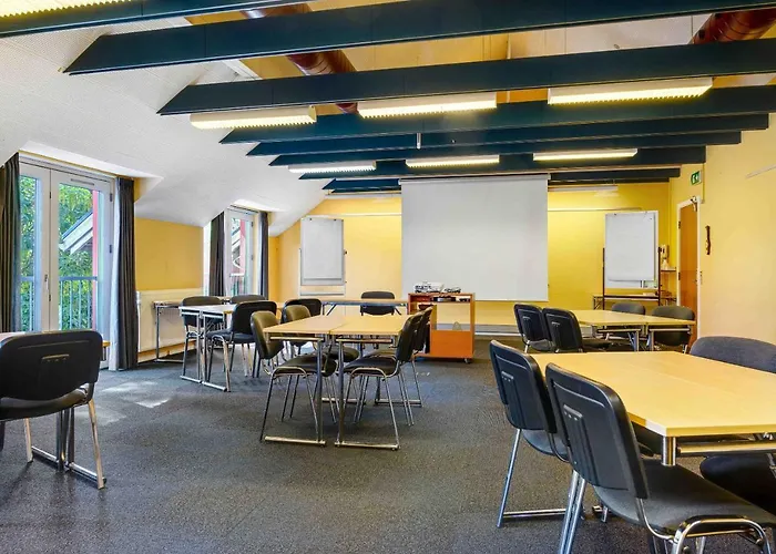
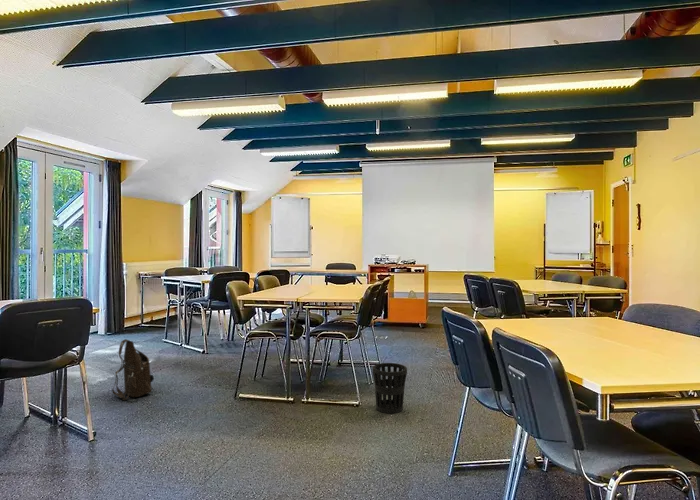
+ shoulder bag (134, 367)
+ wastebasket (389, 387)
